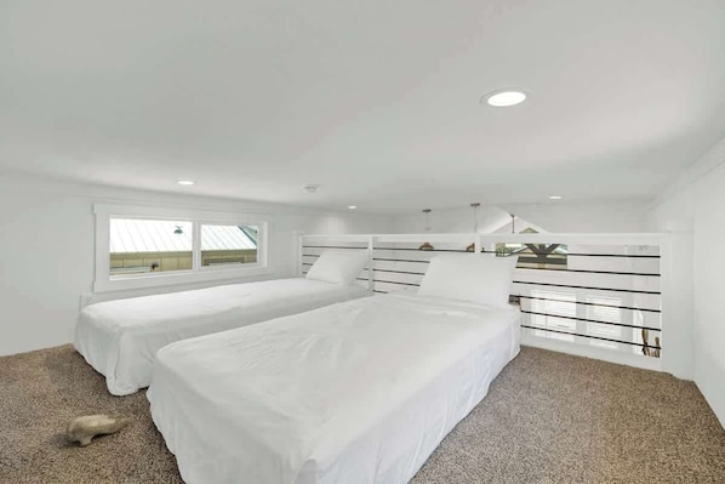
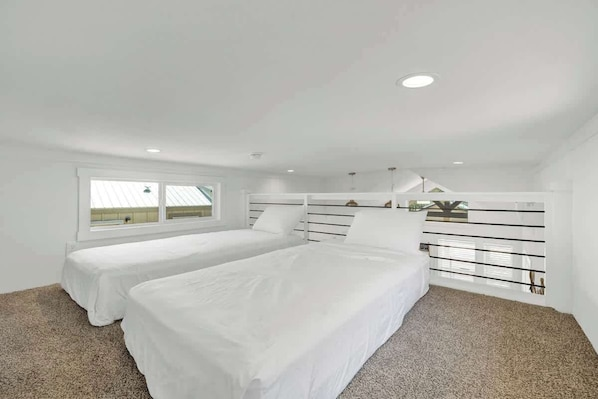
- slippers (99, 422)
